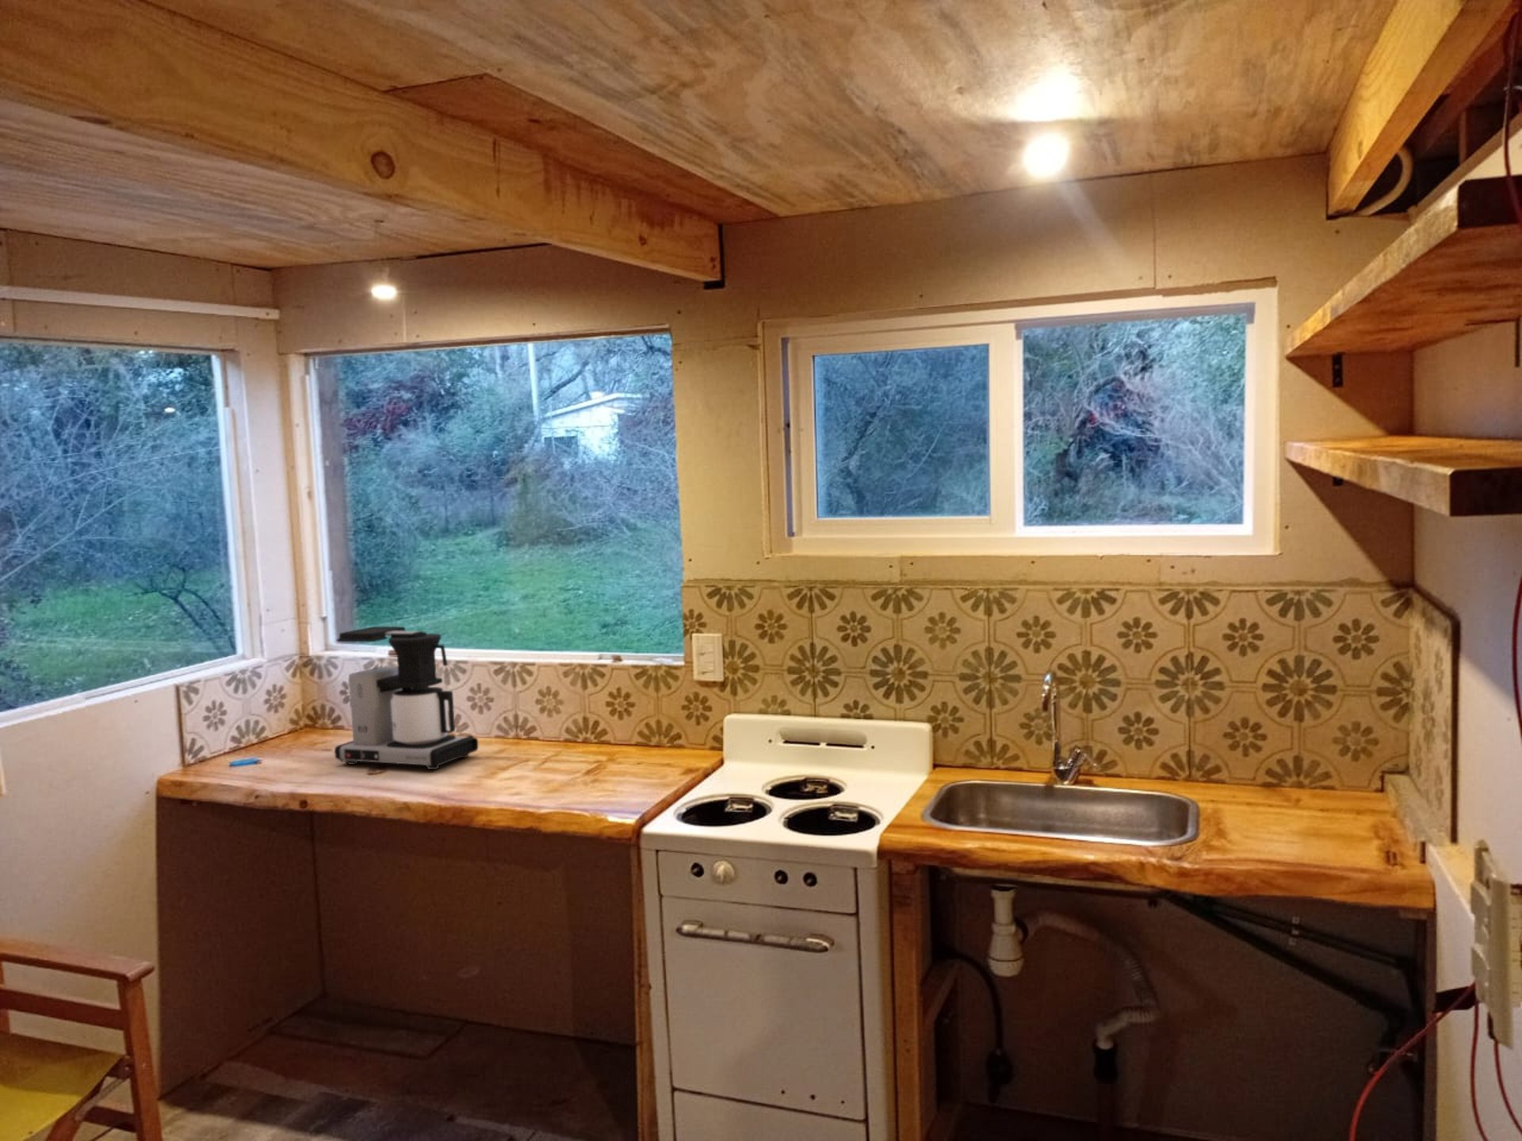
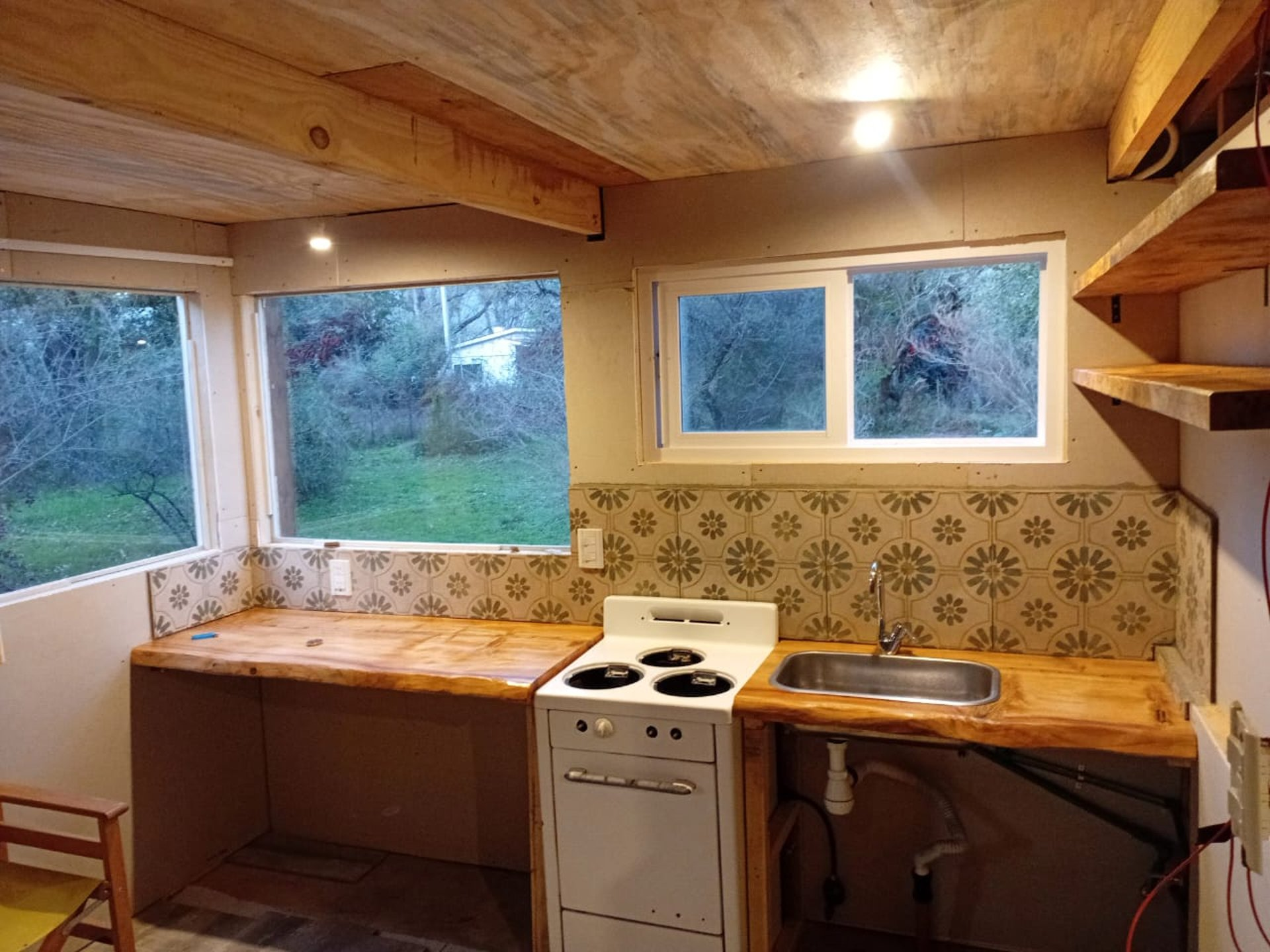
- coffee maker (404, 695)
